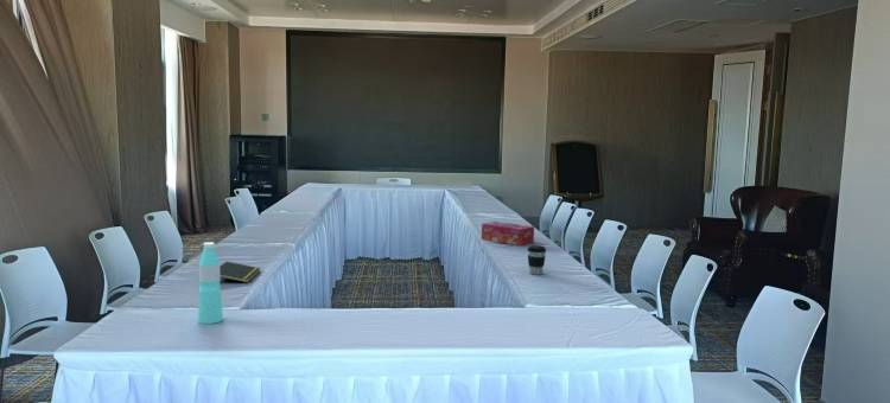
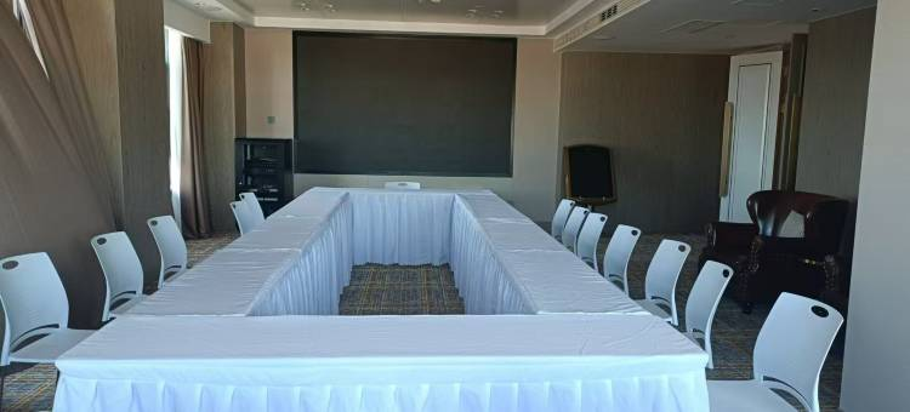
- water bottle (209, 281)
- coffee cup (535, 260)
- tissue box (507, 232)
- notepad (236, 271)
